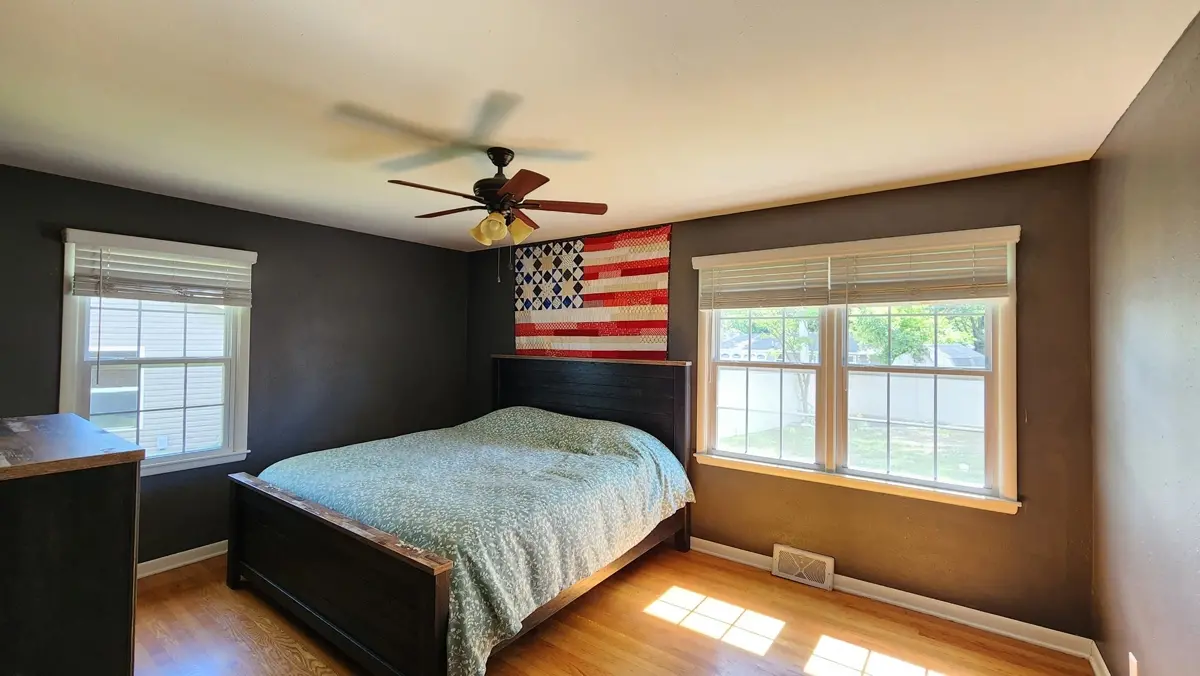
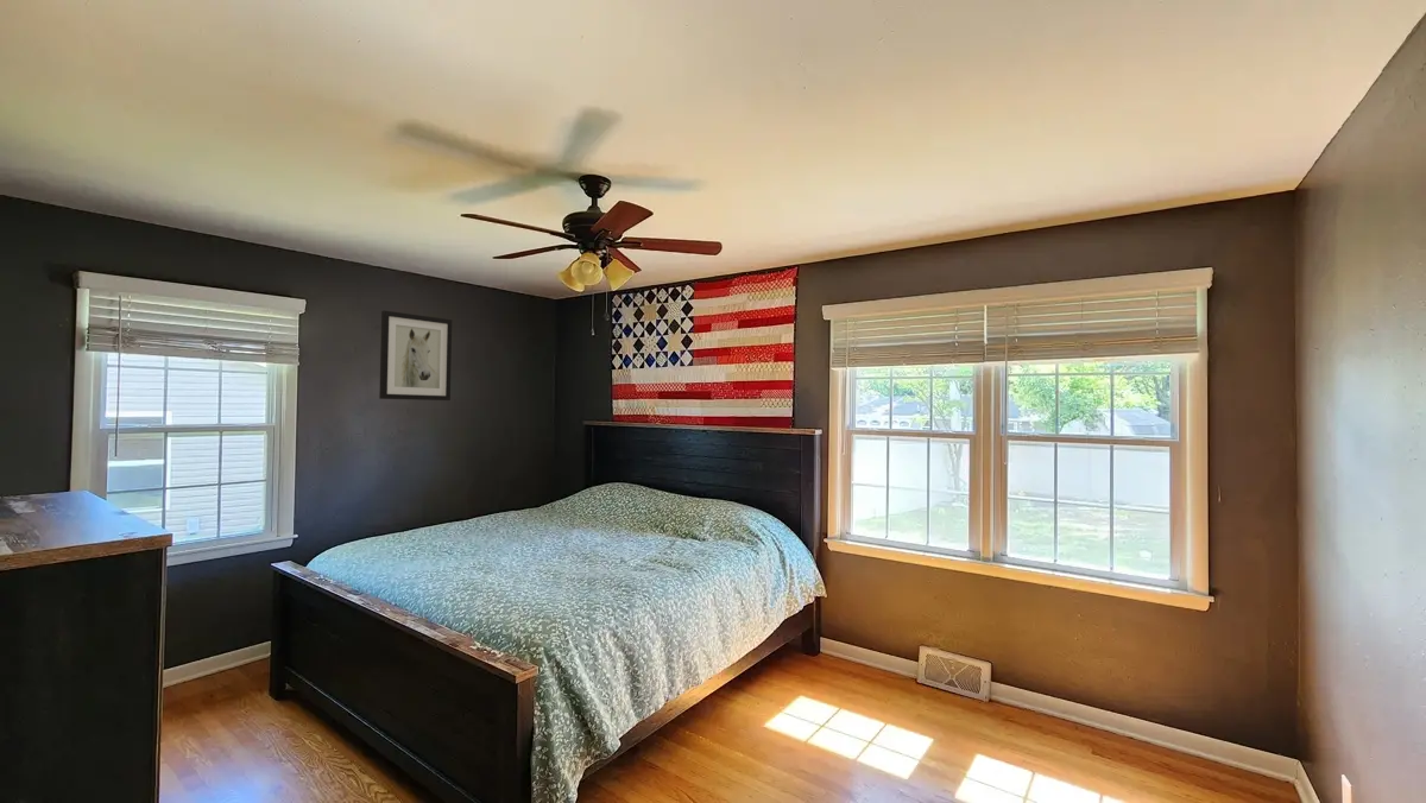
+ wall art (417, 358)
